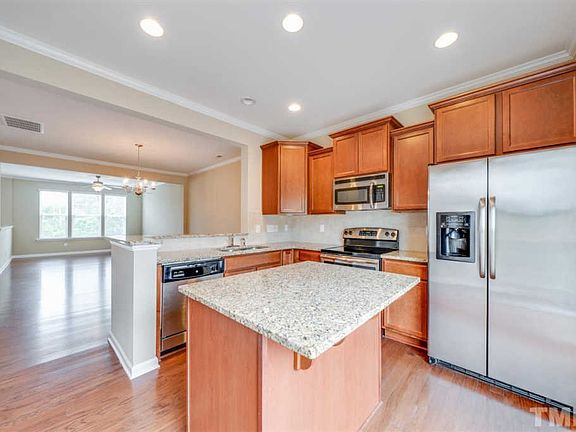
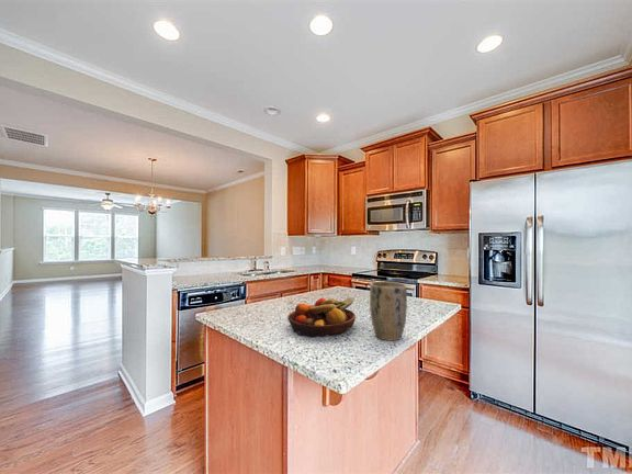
+ plant pot (387, 309)
+ fruit bowl (321, 312)
